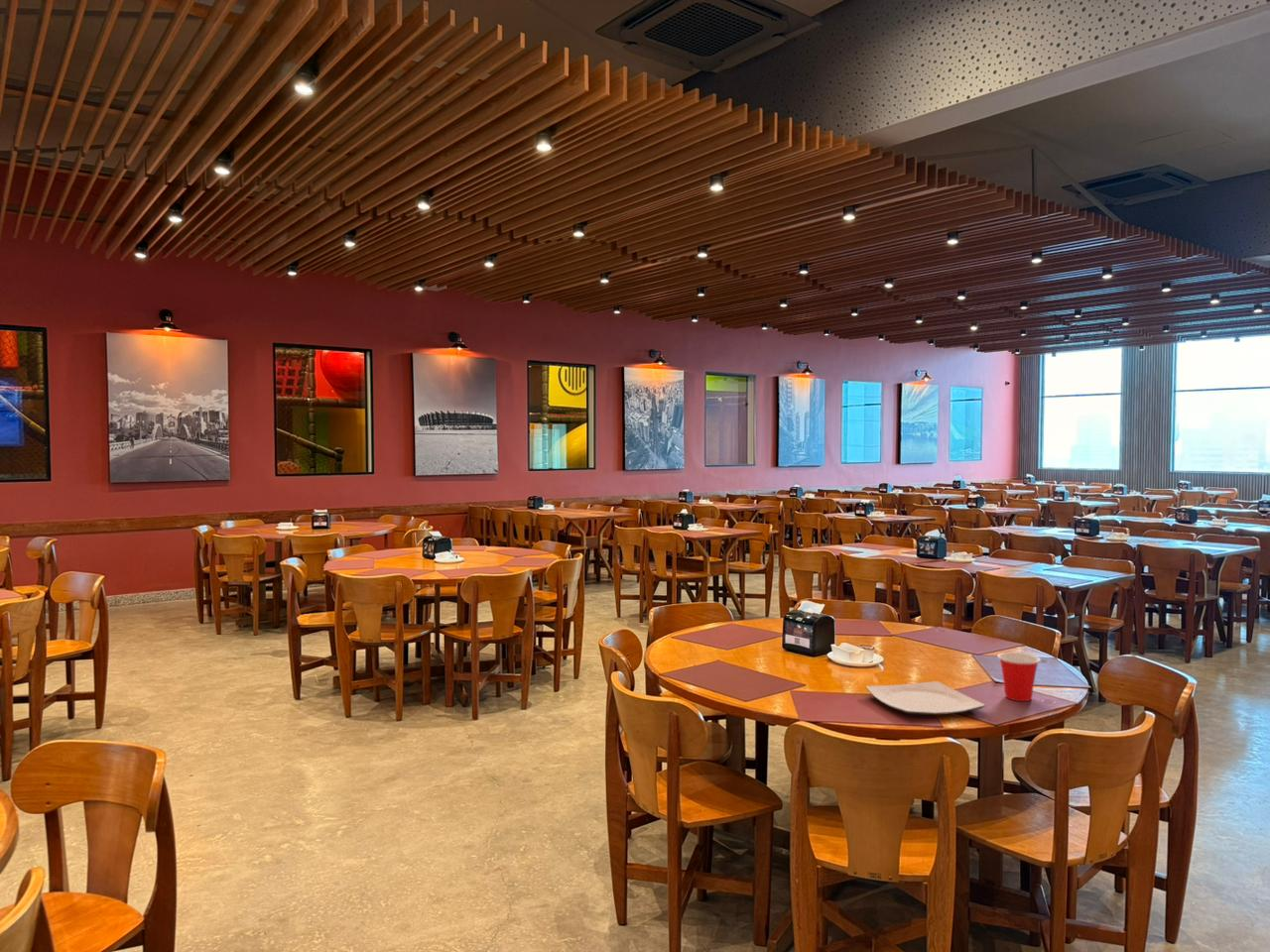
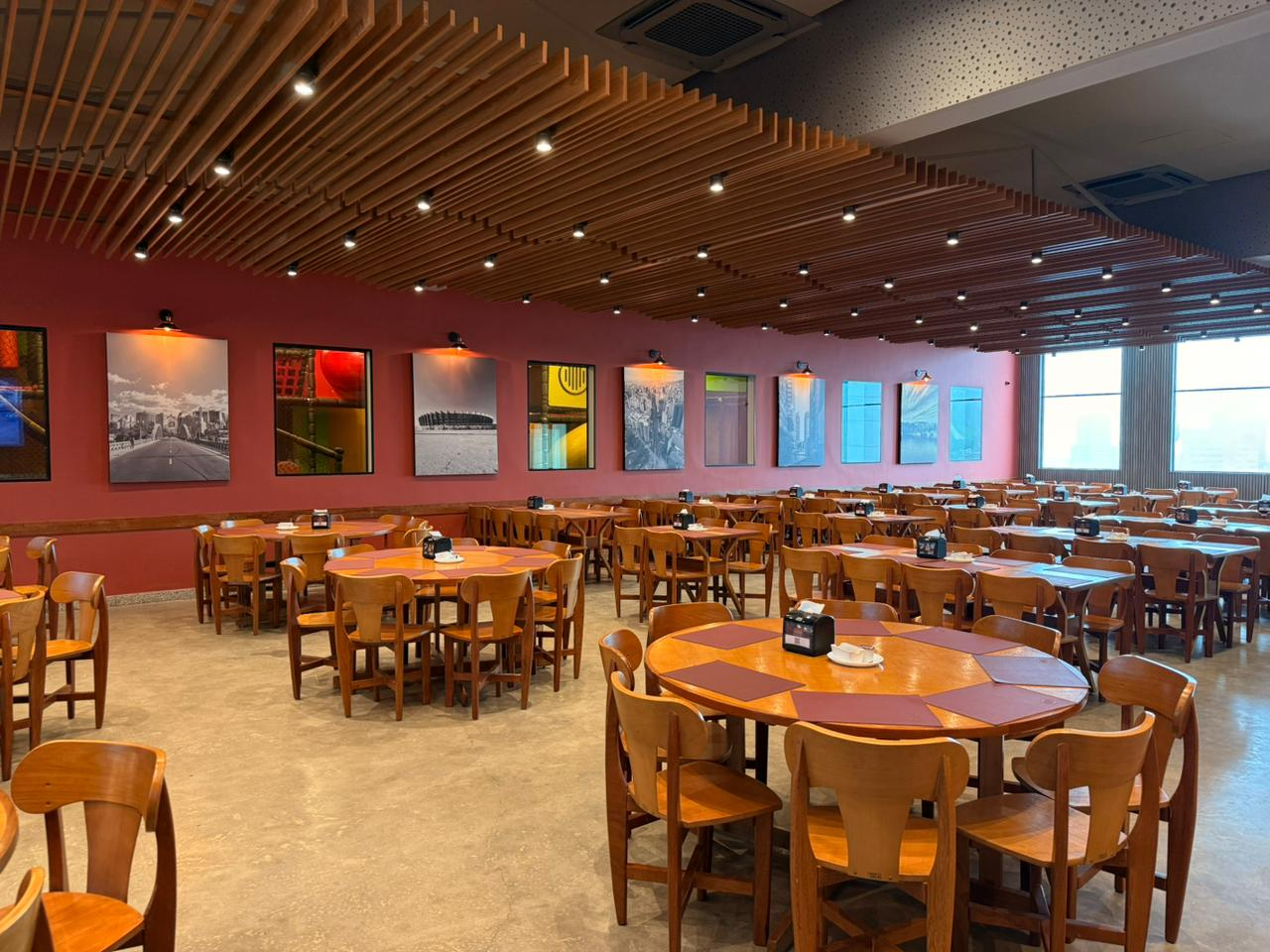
- plate (923, 699)
- cup (1018, 677)
